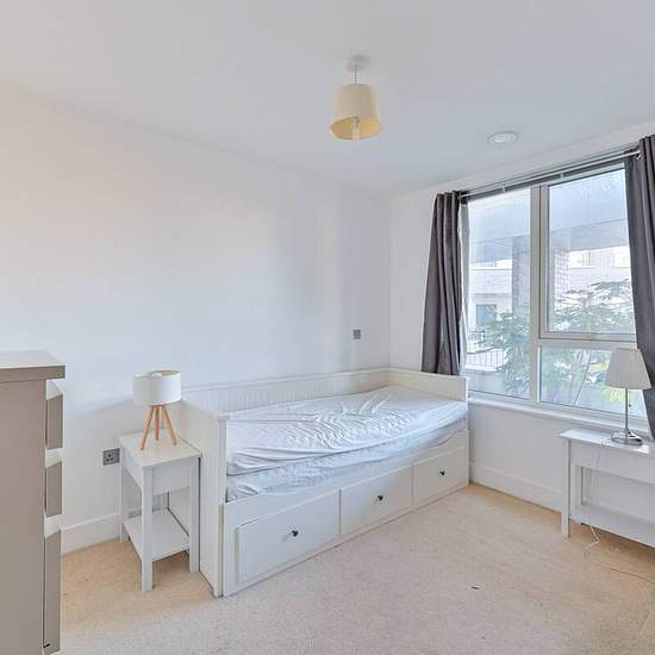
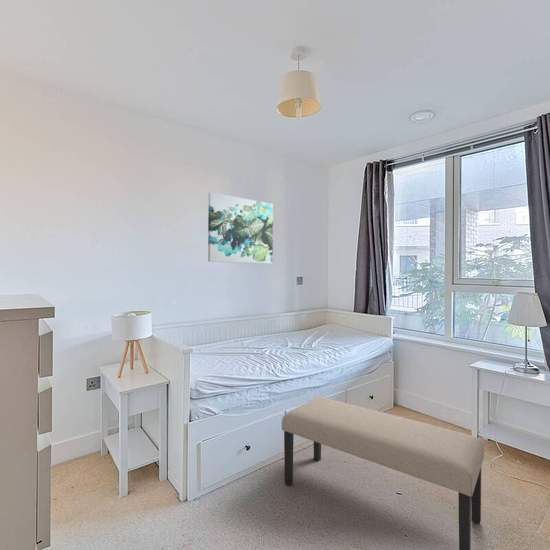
+ wall art (242, 230)
+ bench (374, 460)
